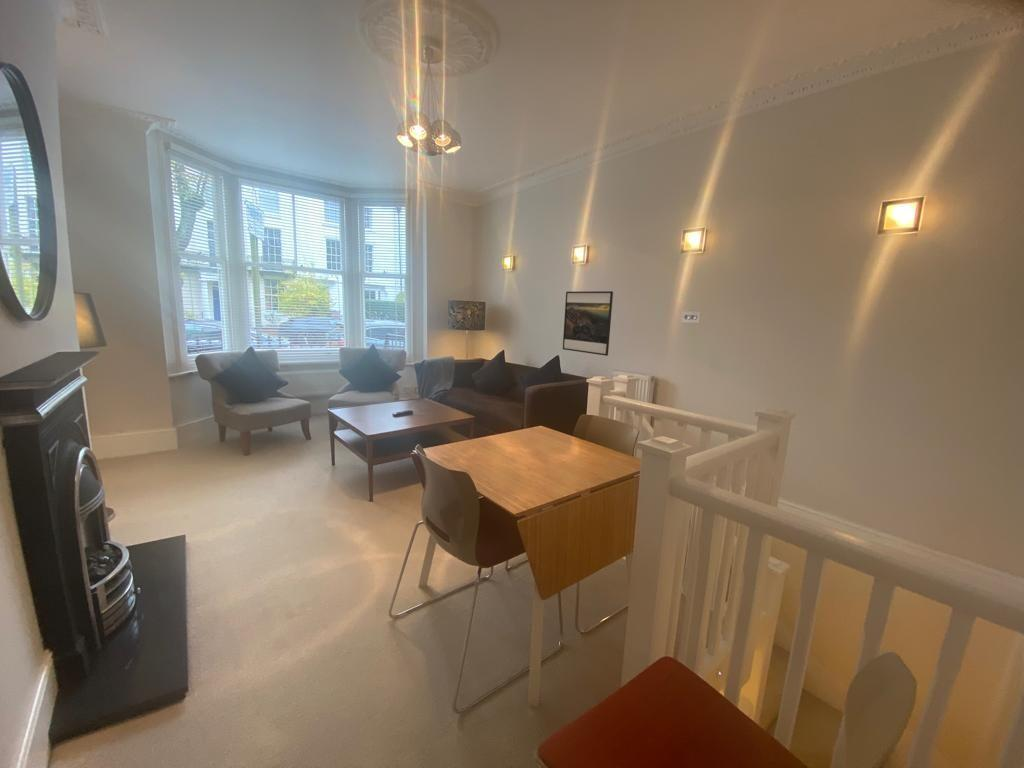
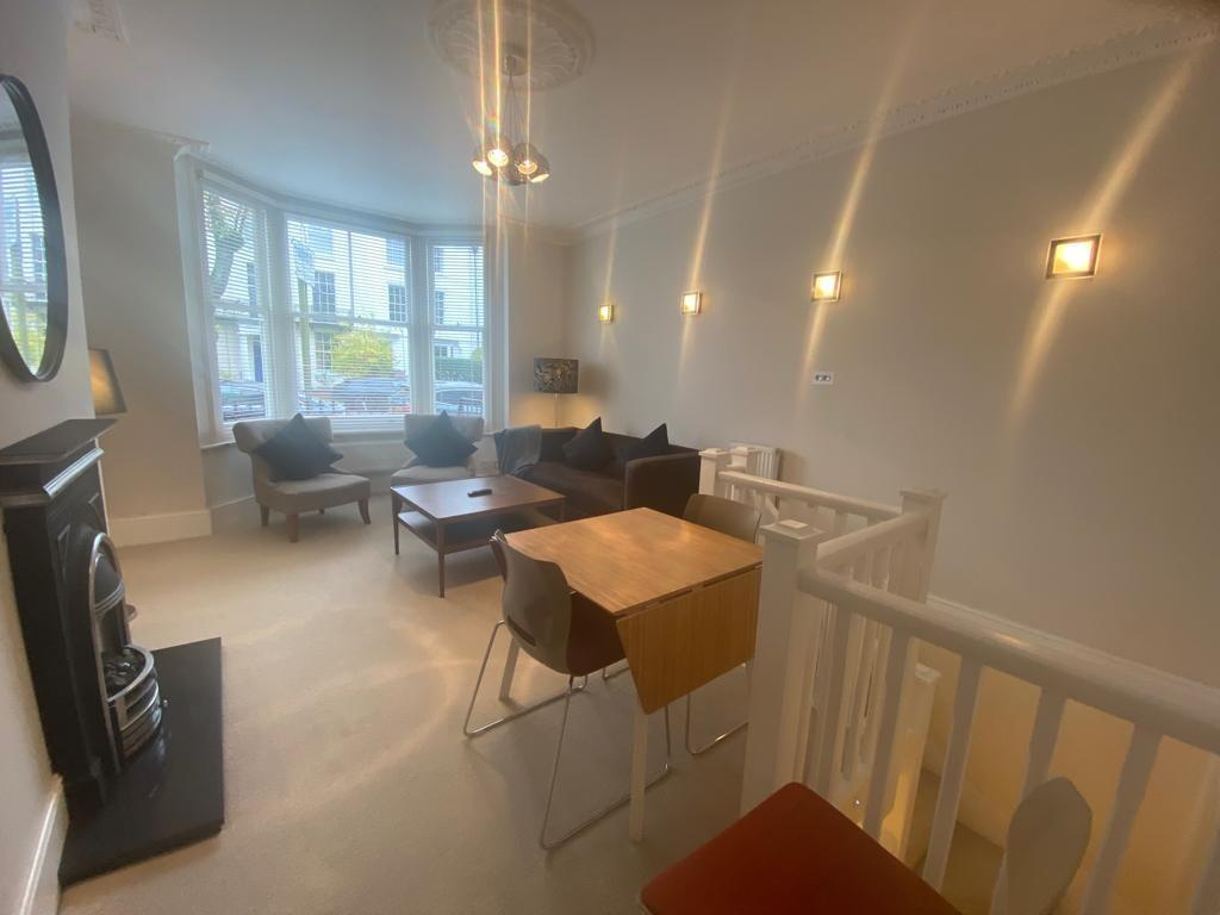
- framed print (586, 322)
